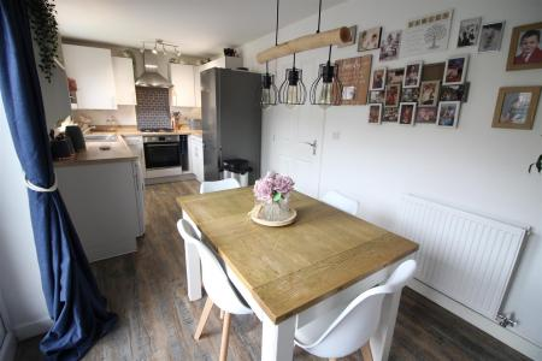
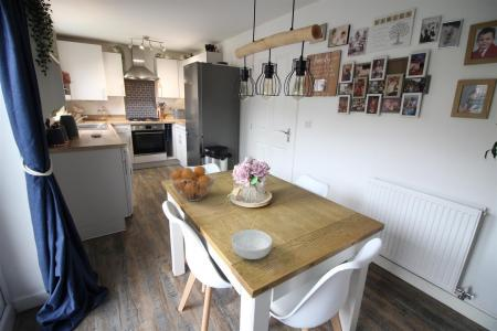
+ cereal bowl (251, 246)
+ fruit basket (193, 182)
